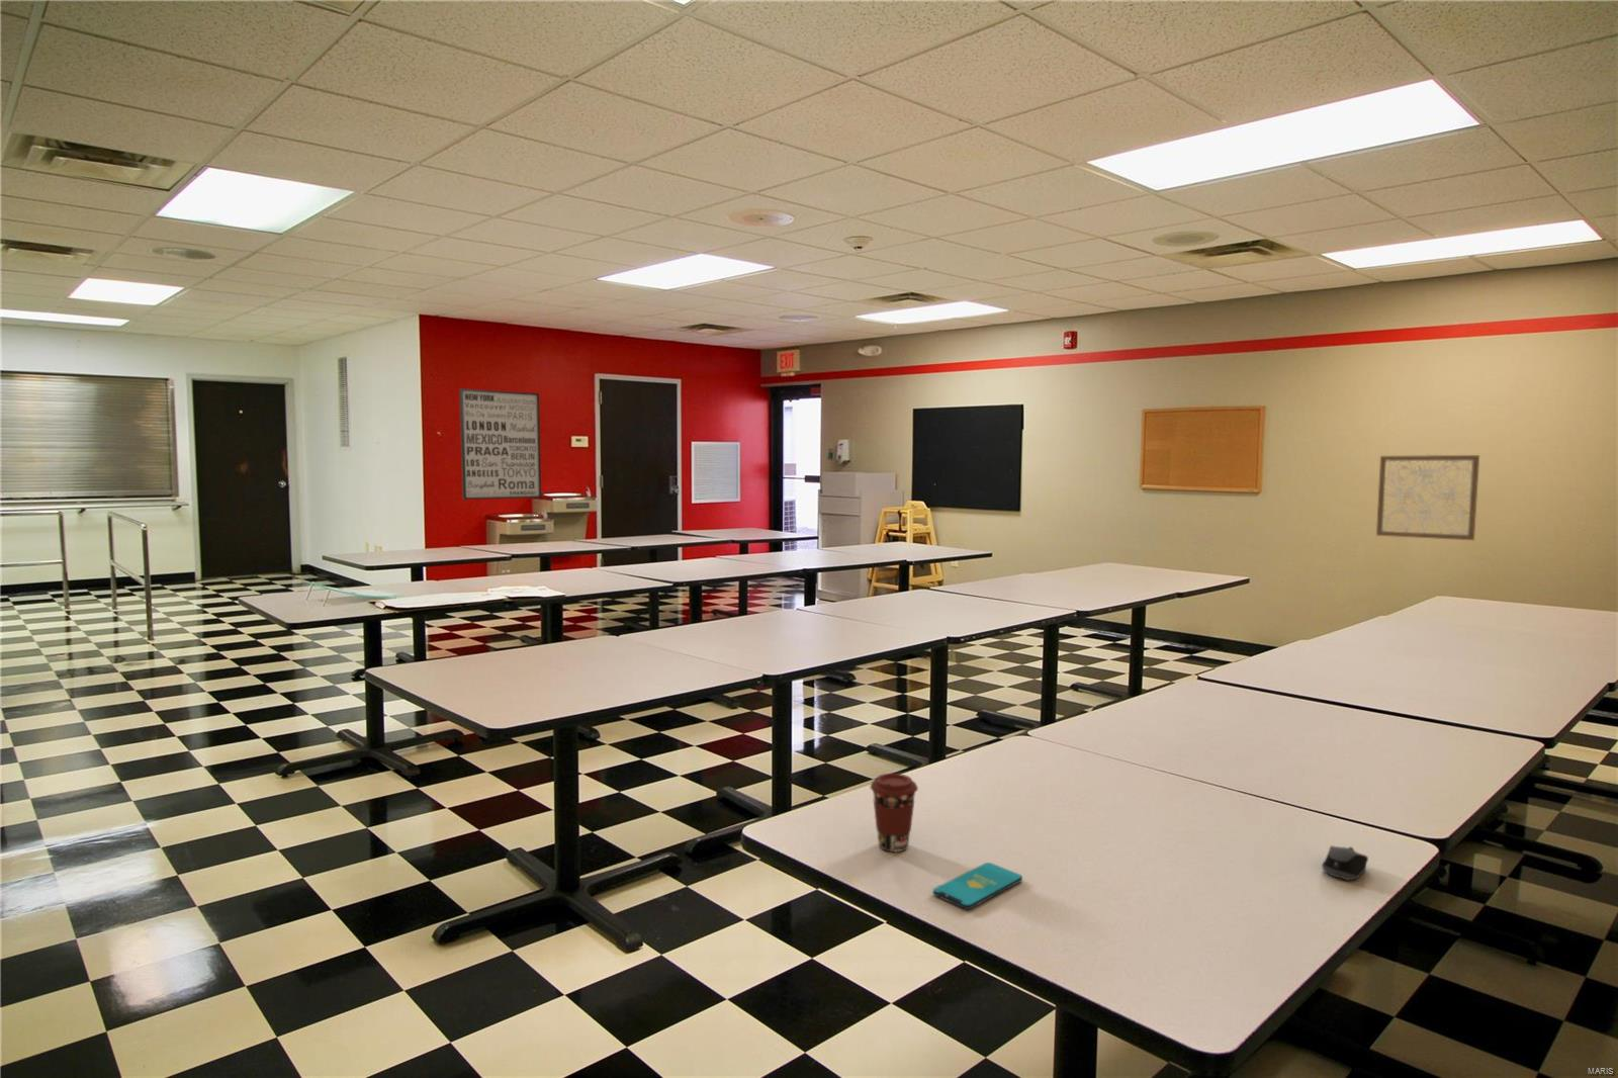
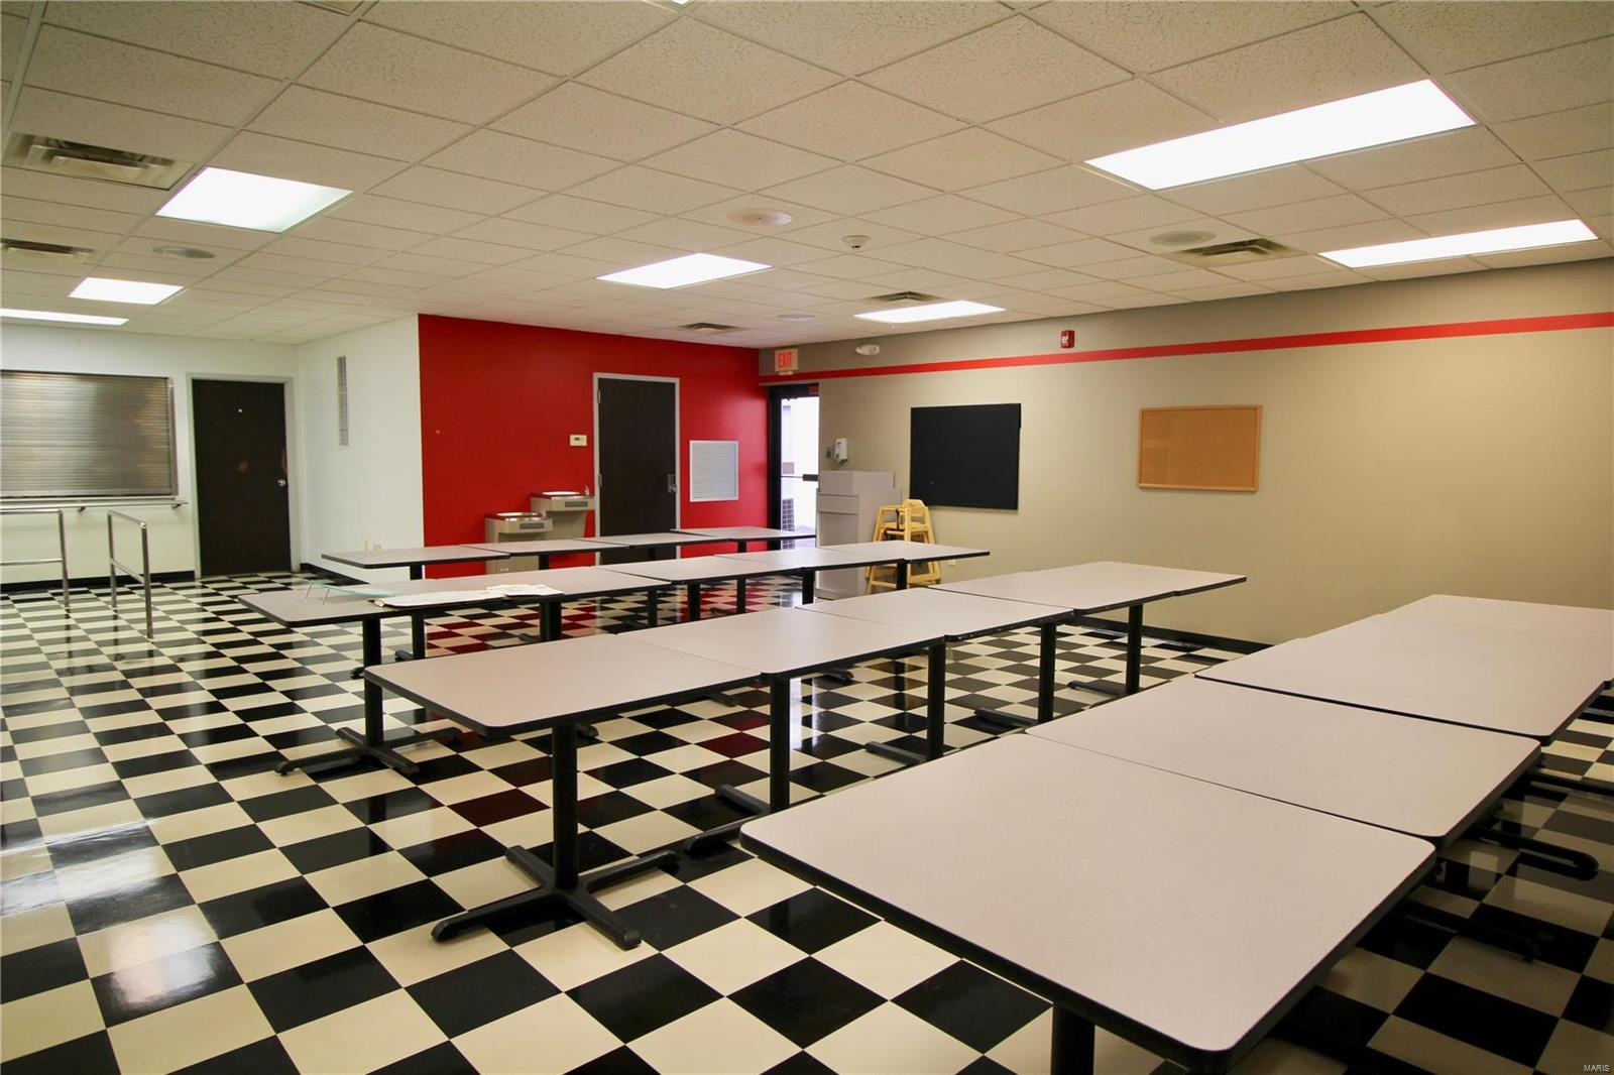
- computer mouse (1345, 859)
- coffee cup (893, 812)
- smartphone (978, 884)
- wall art (1426, 499)
- wall art (502, 445)
